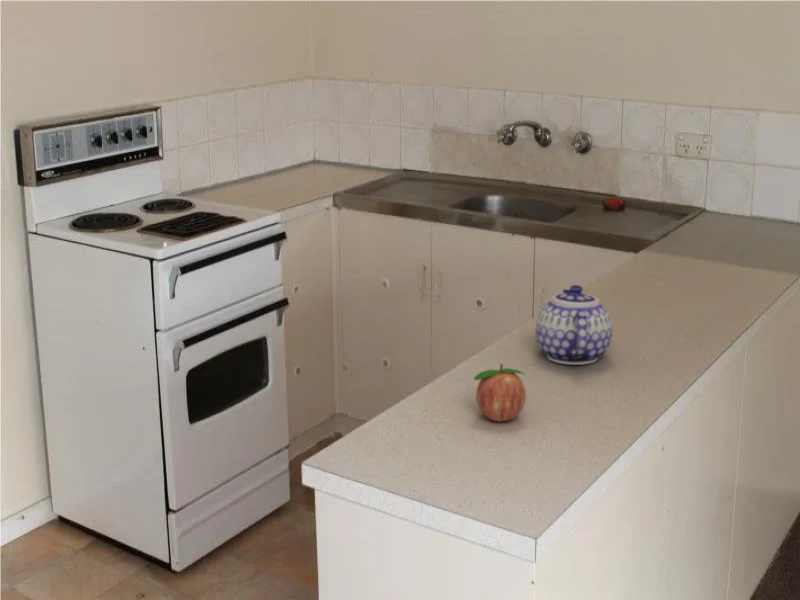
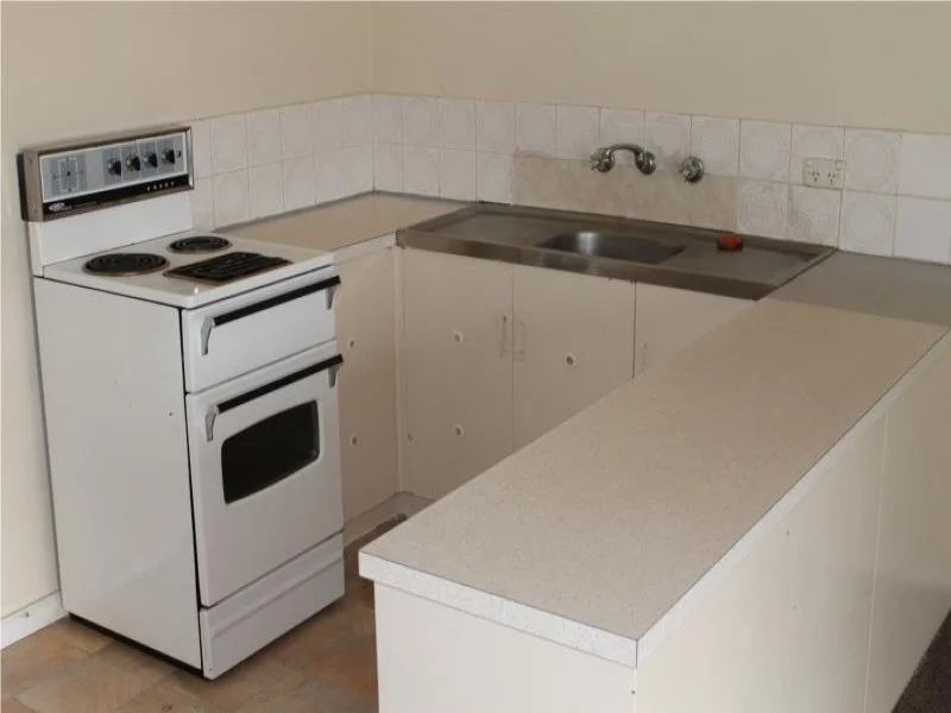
- fruit (500, 391)
- teapot (574, 321)
